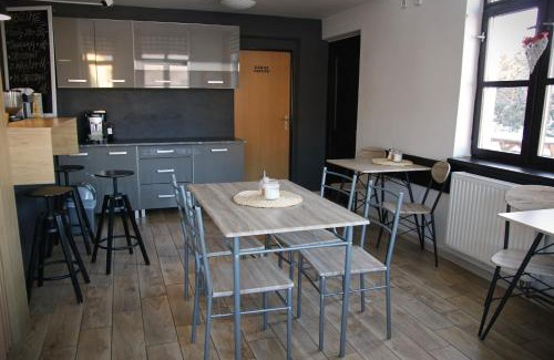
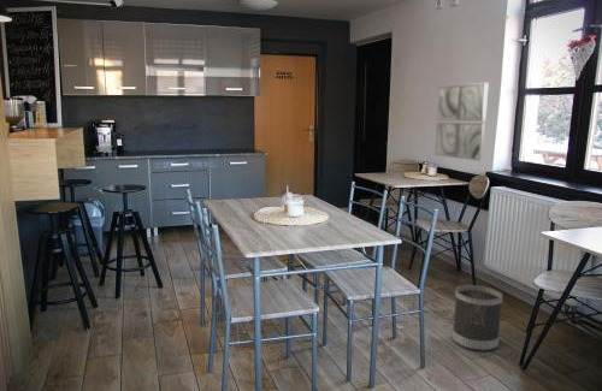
+ wall art (459, 123)
+ wastebasket (477, 316)
